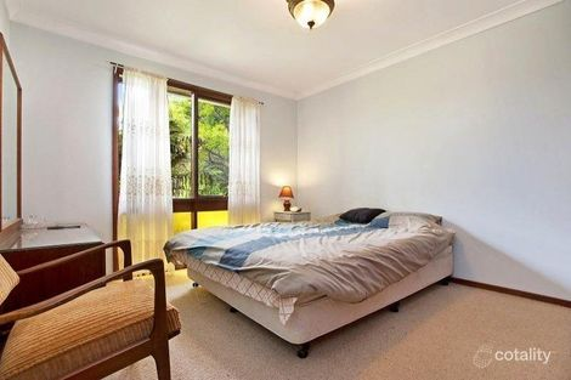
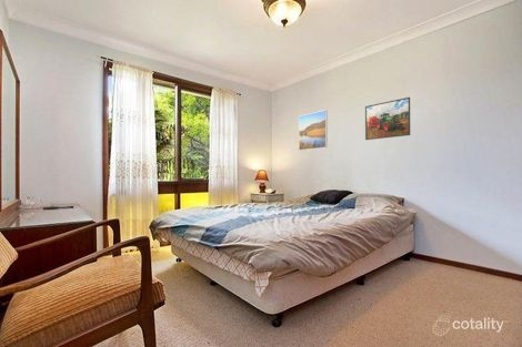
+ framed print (312, 131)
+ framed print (385, 120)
